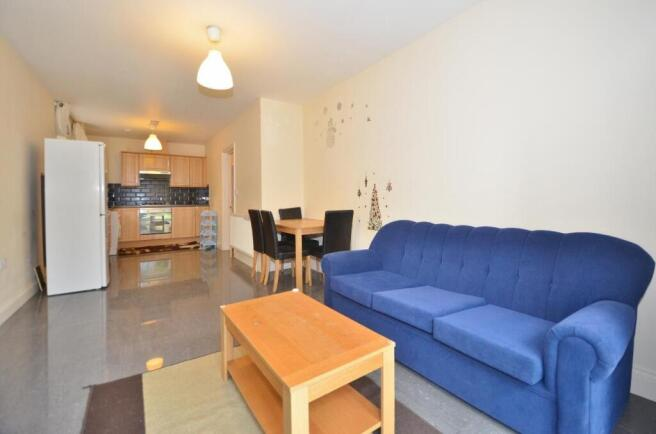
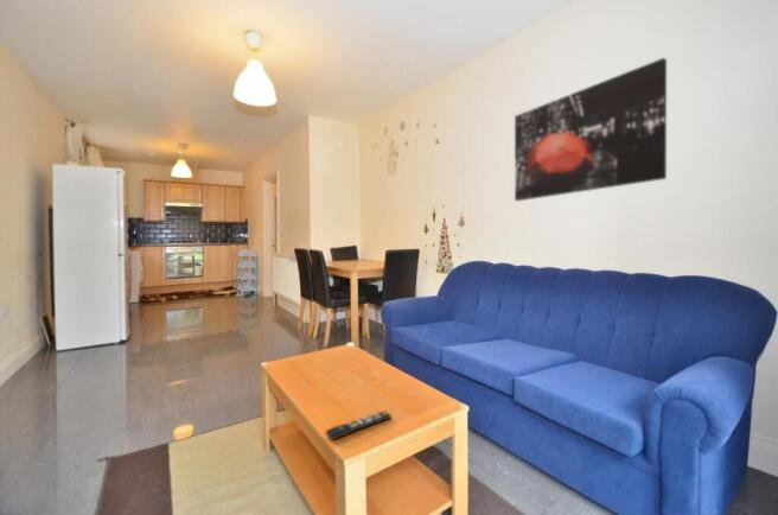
+ remote control (359, 424)
+ wall art (578, 141)
